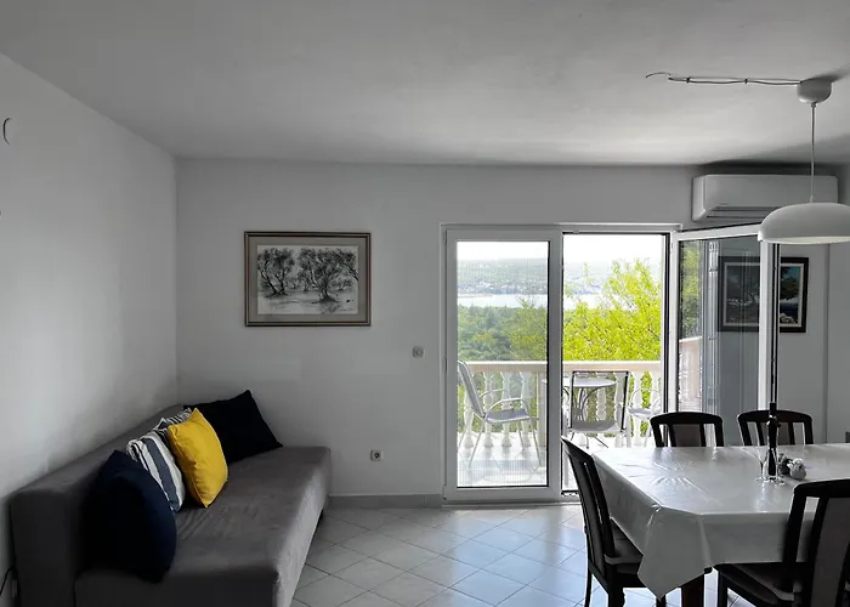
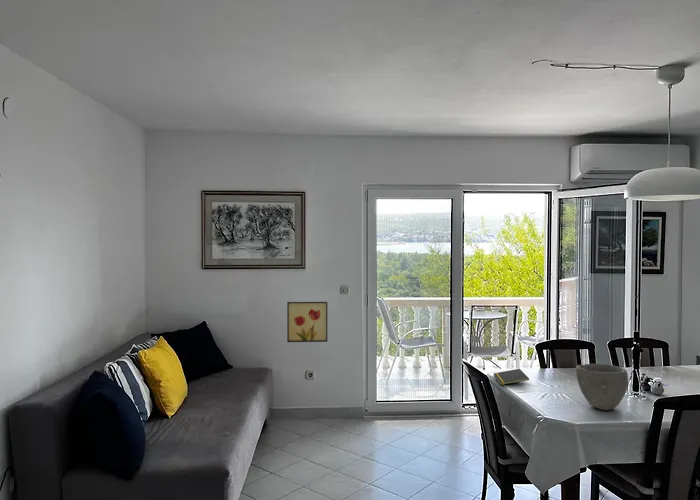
+ wall art (307, 321)
+ bowl (601, 387)
+ notepad (510, 376)
